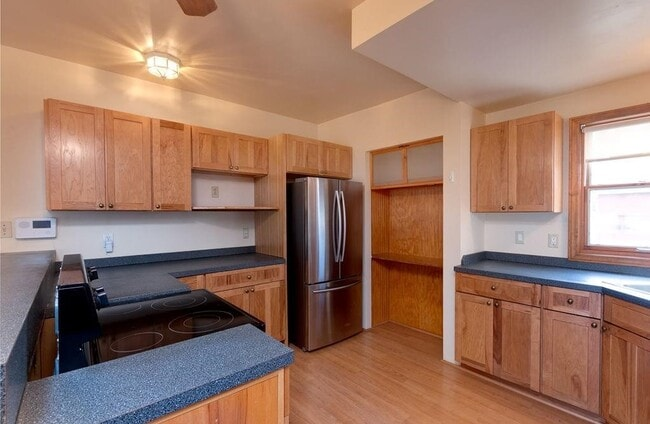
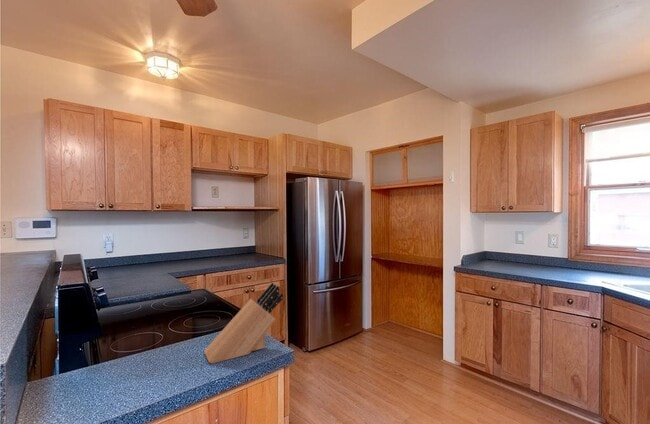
+ knife block (246, 318)
